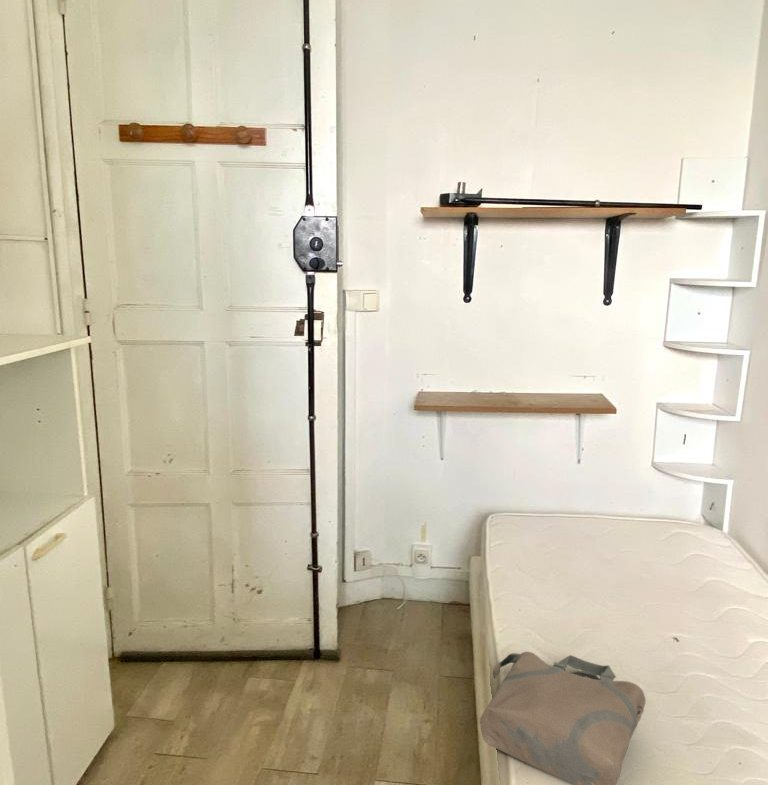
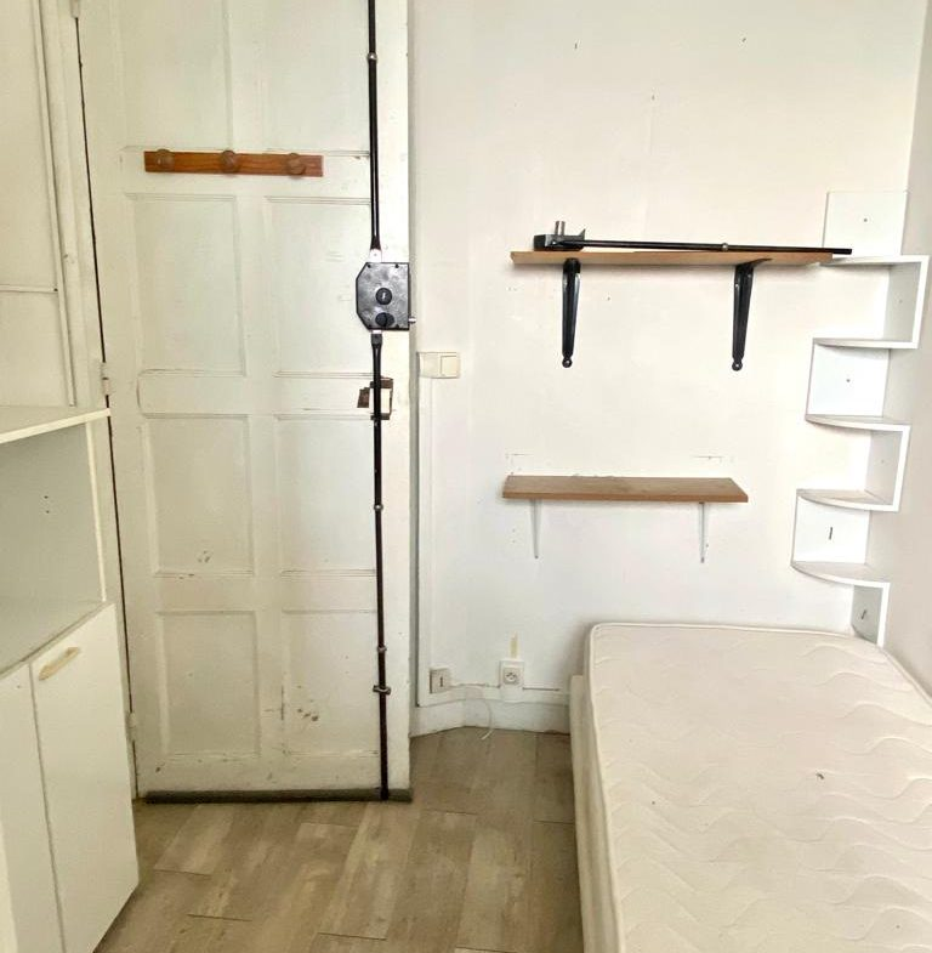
- tote bag (564, 697)
